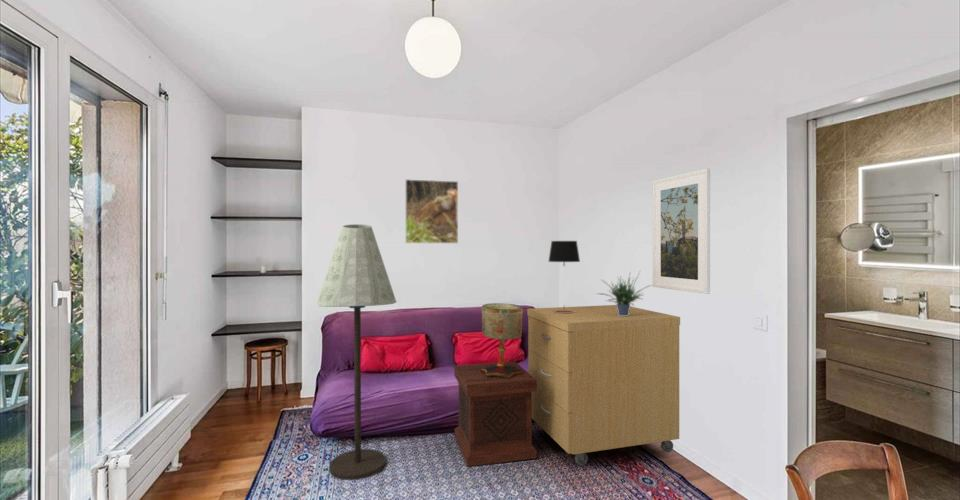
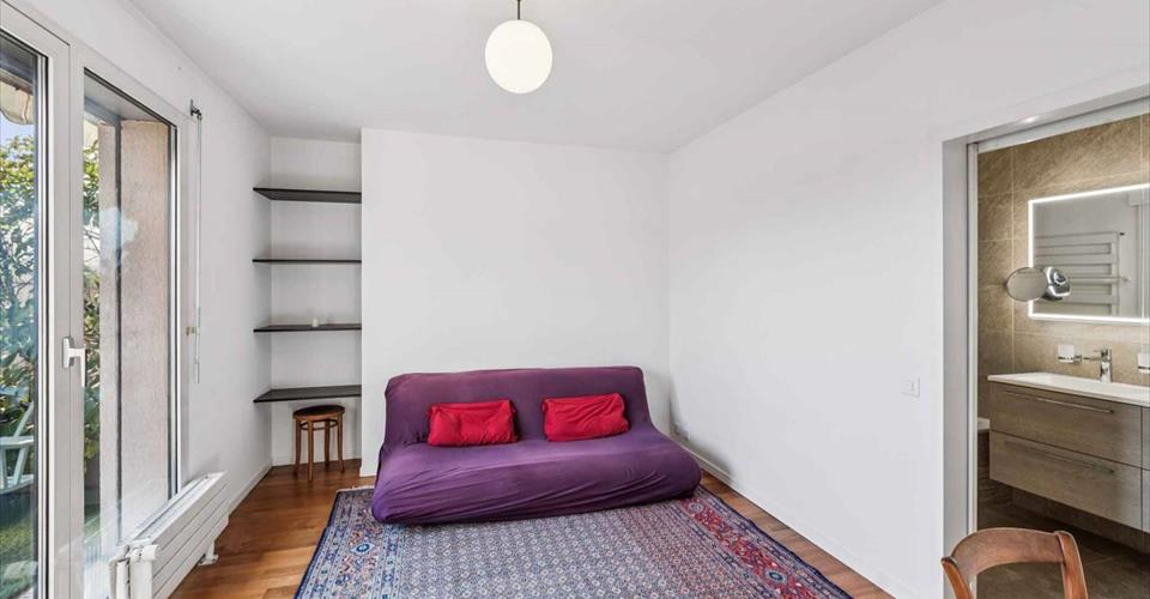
- table lamp (564, 264)
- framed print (432, 212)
- table lamp (501, 338)
- floor lamp (357, 344)
- potted plant (624, 291)
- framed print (678, 232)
- storage cabinet (597, 377)
- side table (493, 409)
